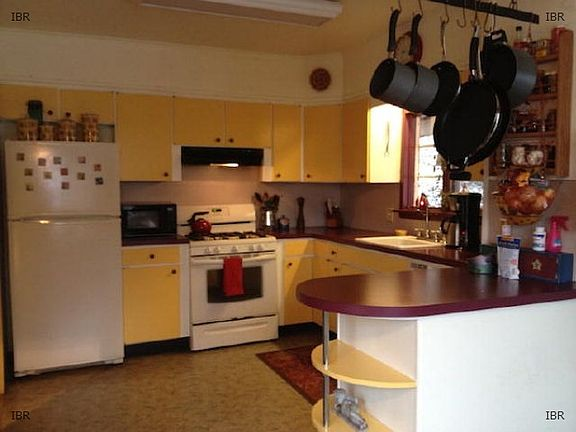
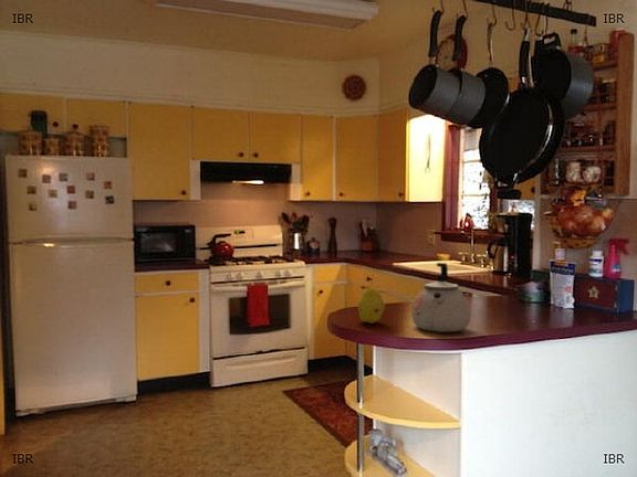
+ kettle (440, 295)
+ fruit (370, 305)
